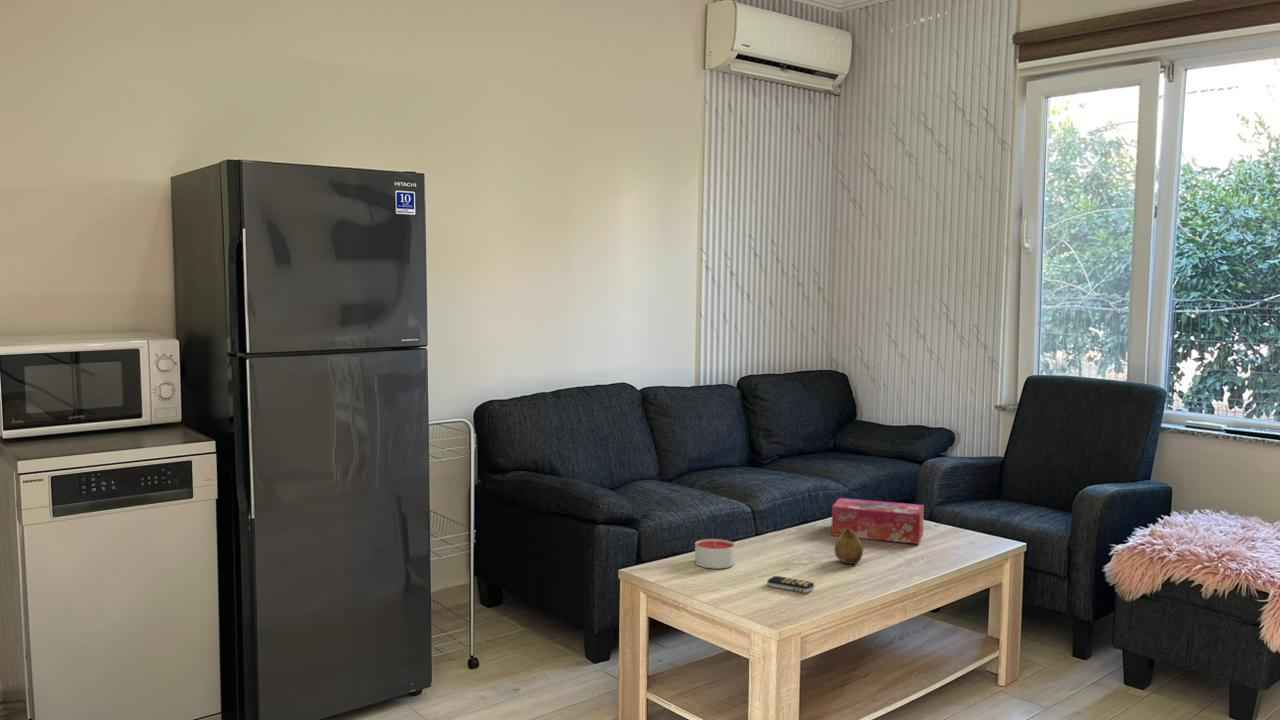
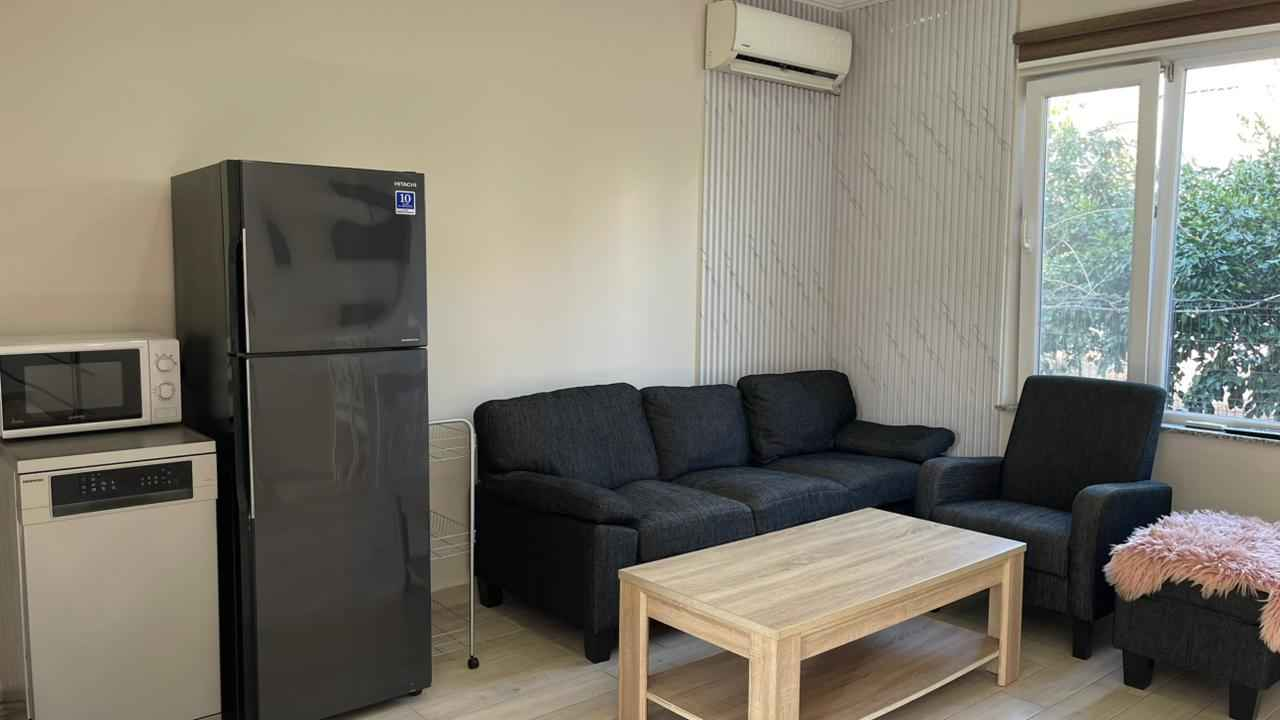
- tissue box (877, 520)
- remote control (790, 583)
- candle (714, 552)
- fruit (849, 543)
